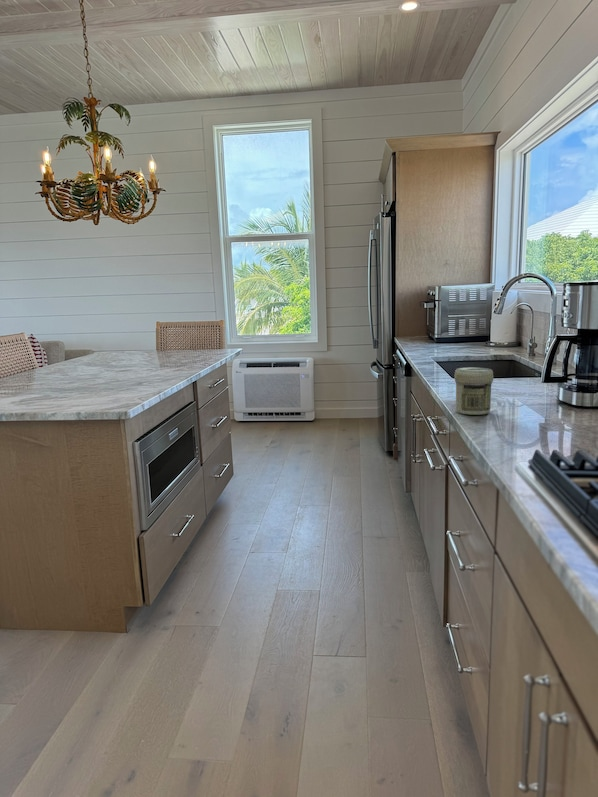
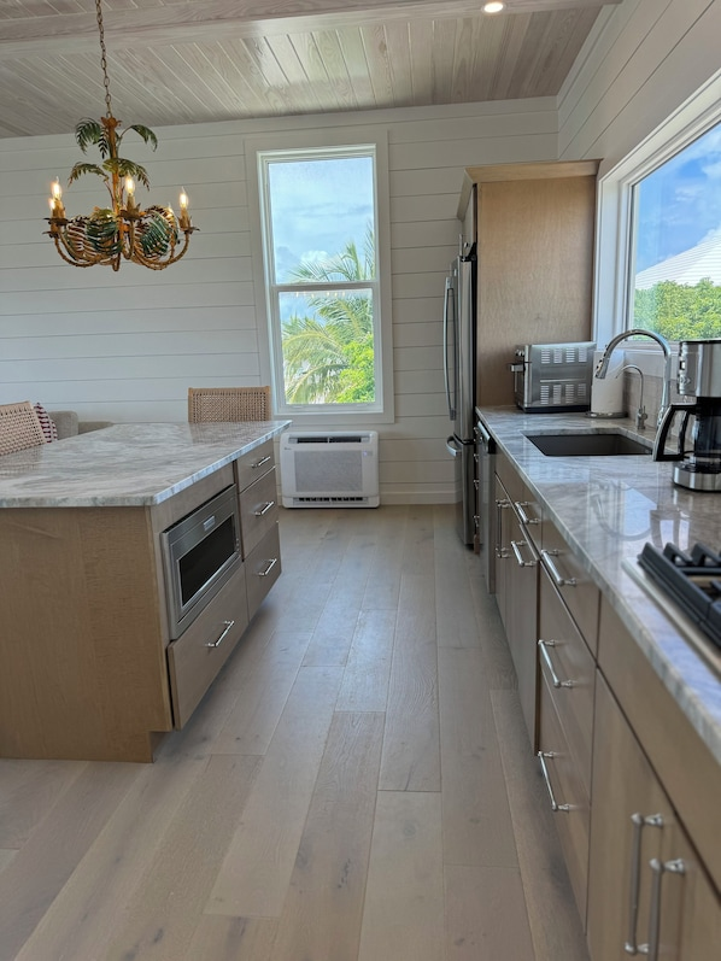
- jar (473, 390)
